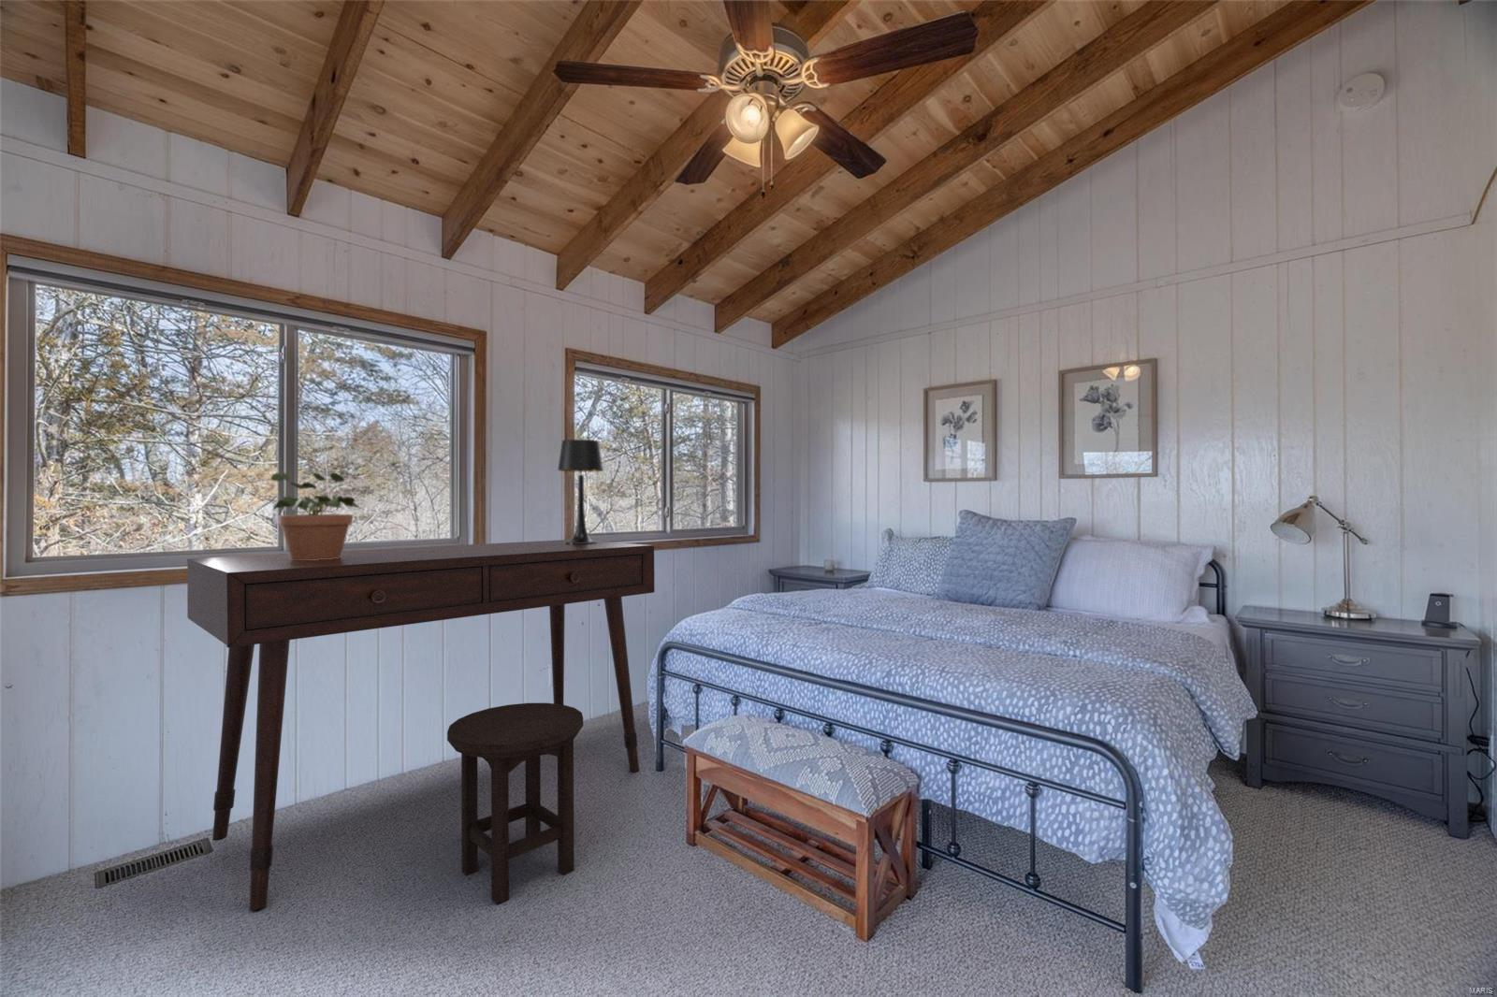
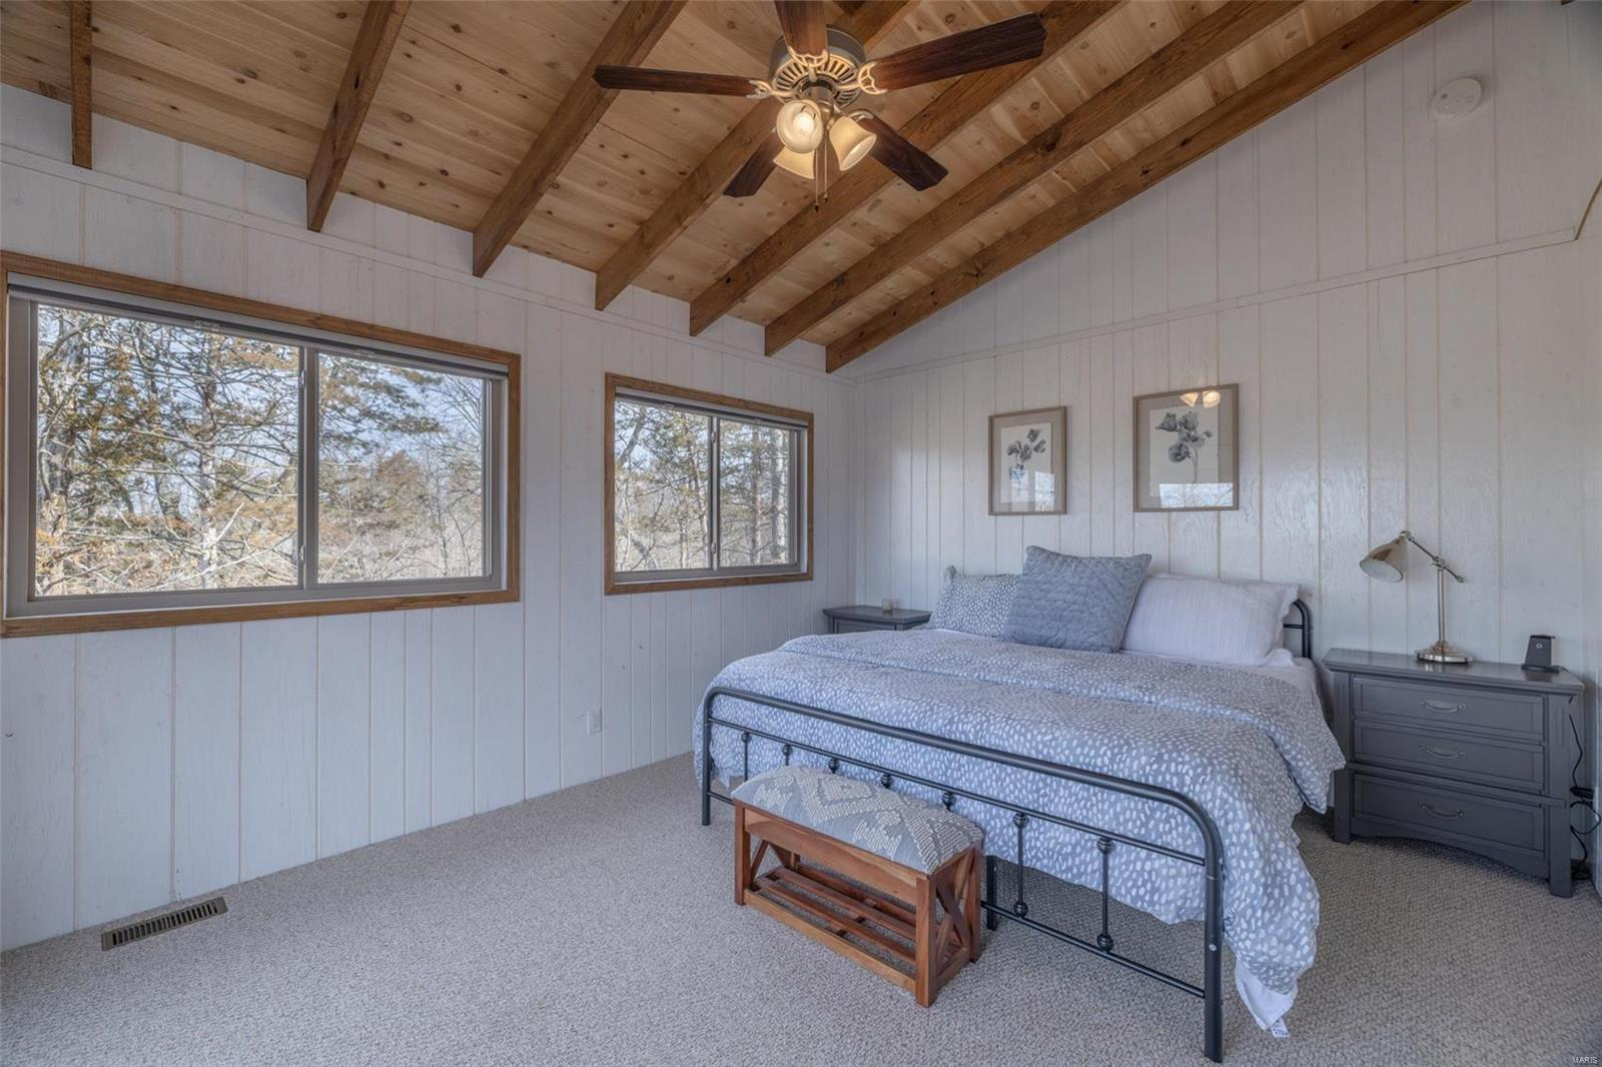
- desk (437, 620)
- potted plant (316, 514)
- table lamp (580, 491)
- stool (525, 796)
